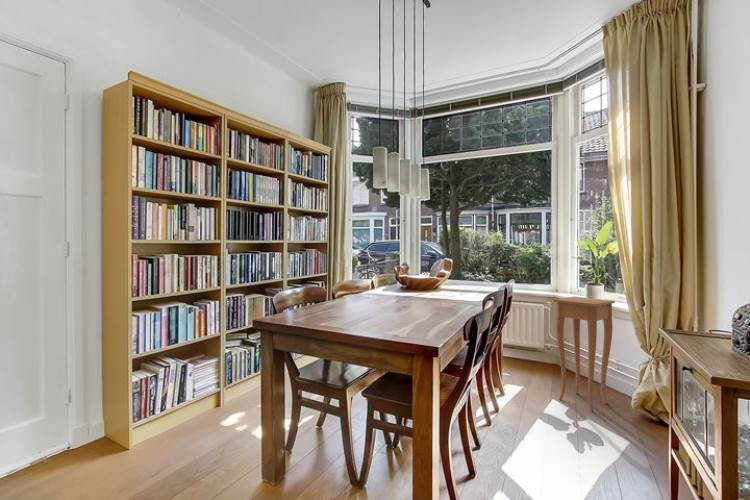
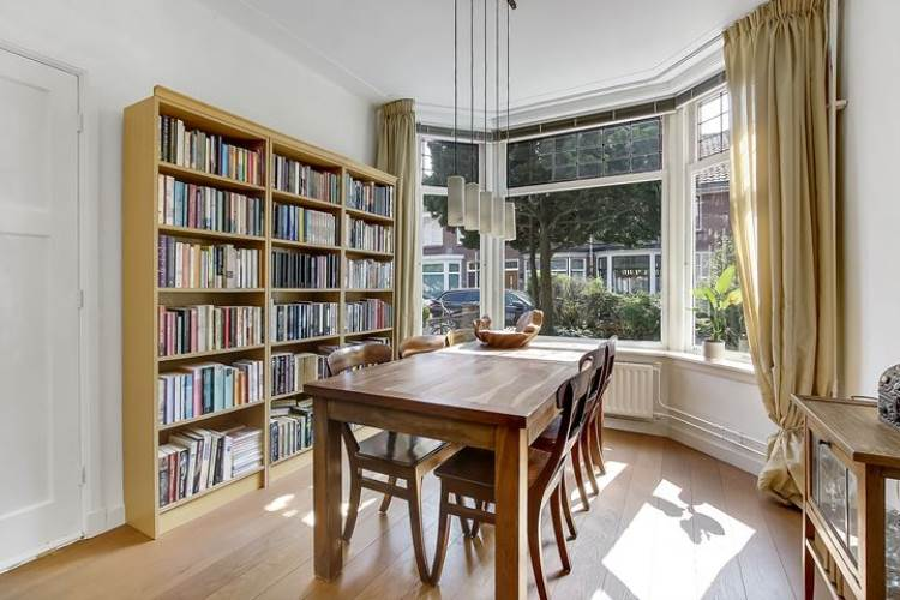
- side table (579, 351)
